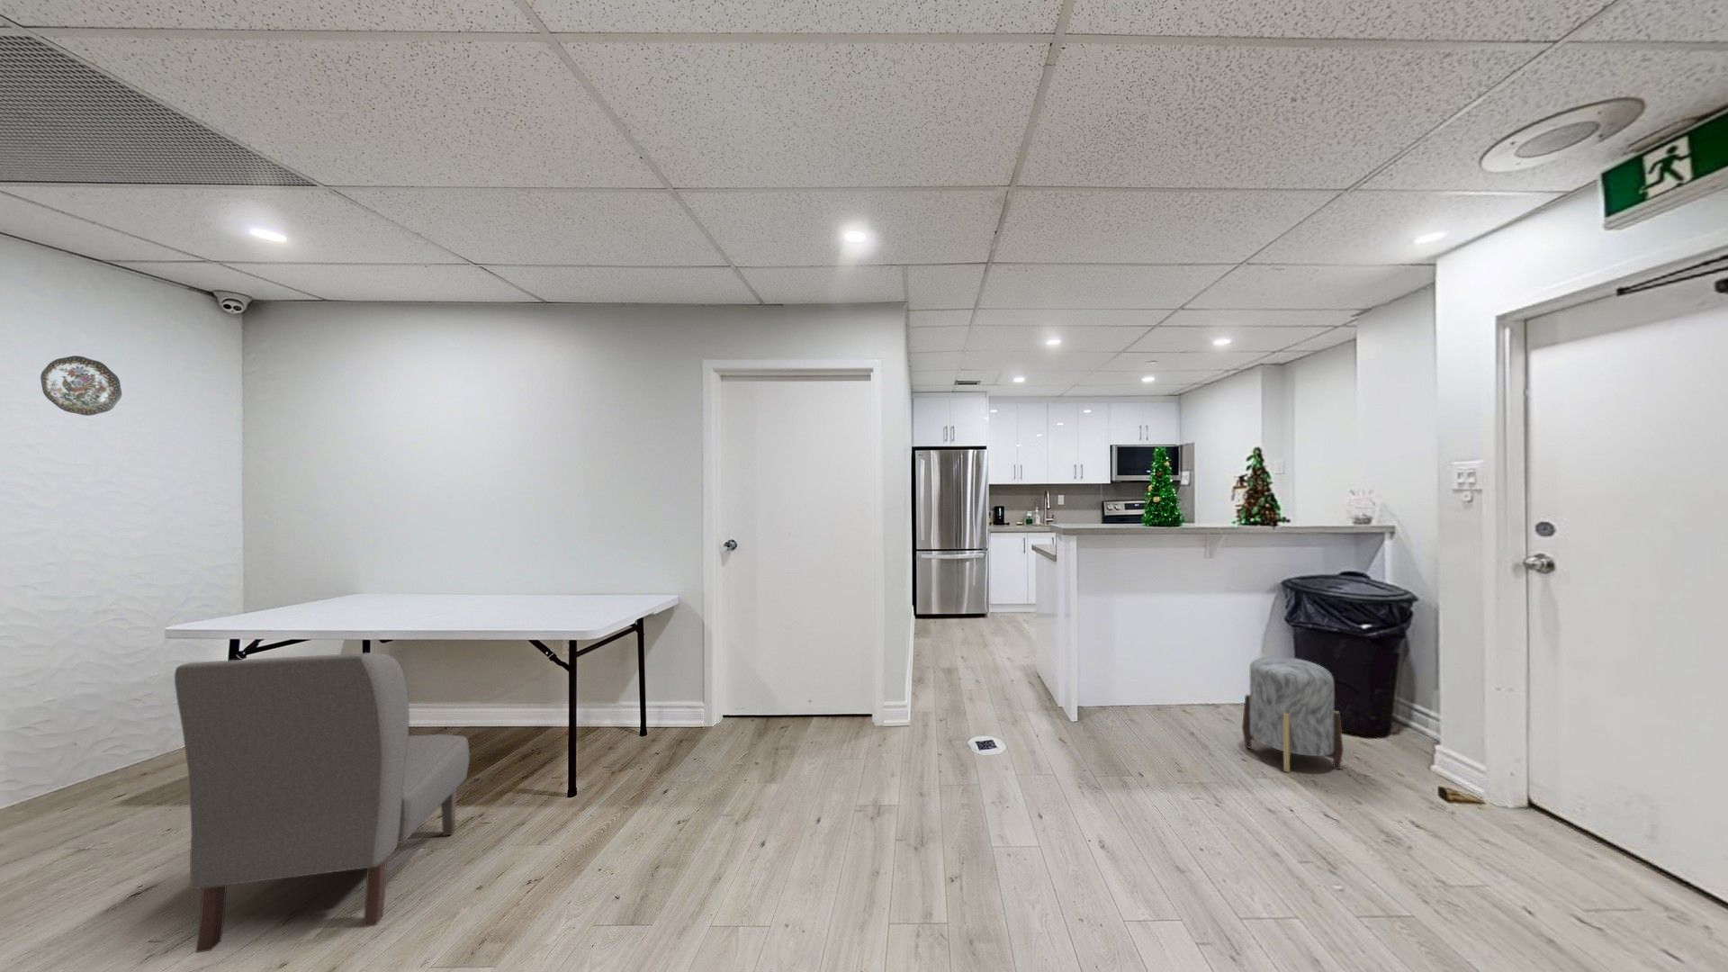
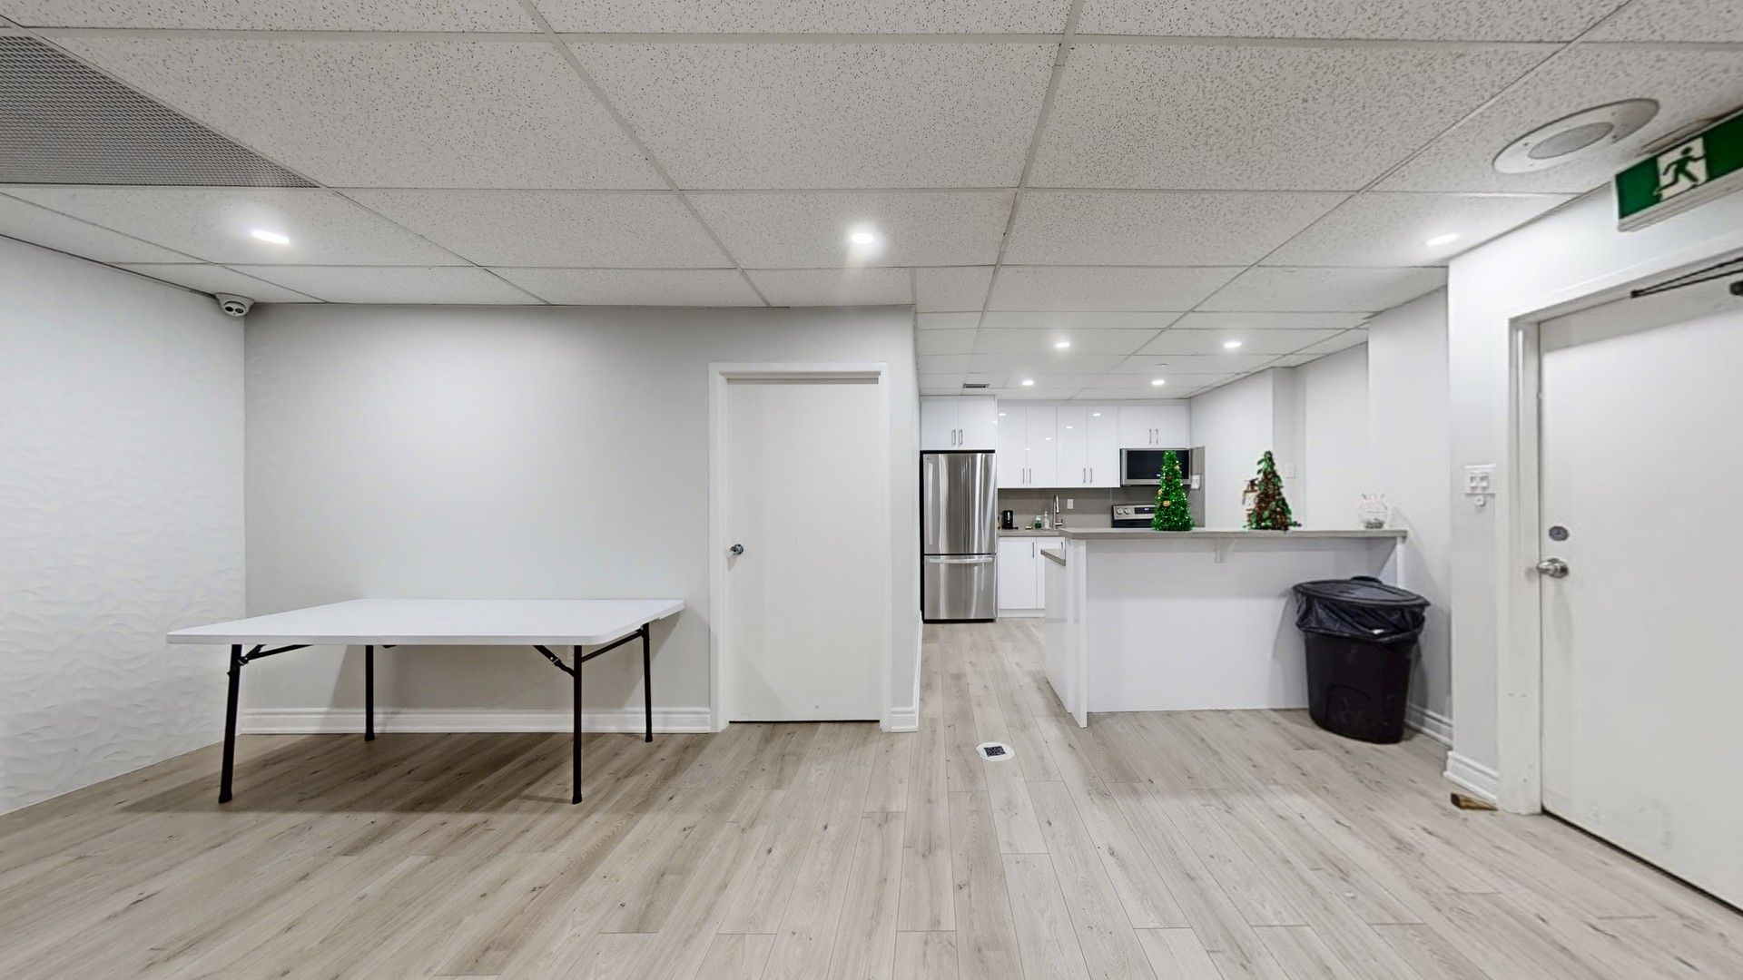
- stool (1290, 709)
- chair (344, 758)
- decorative plate (80, 386)
